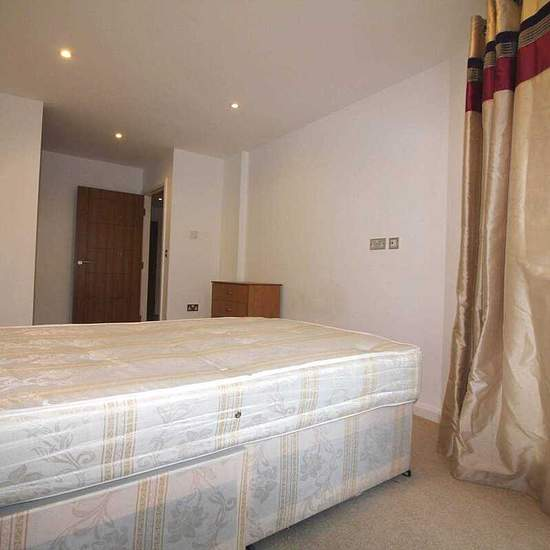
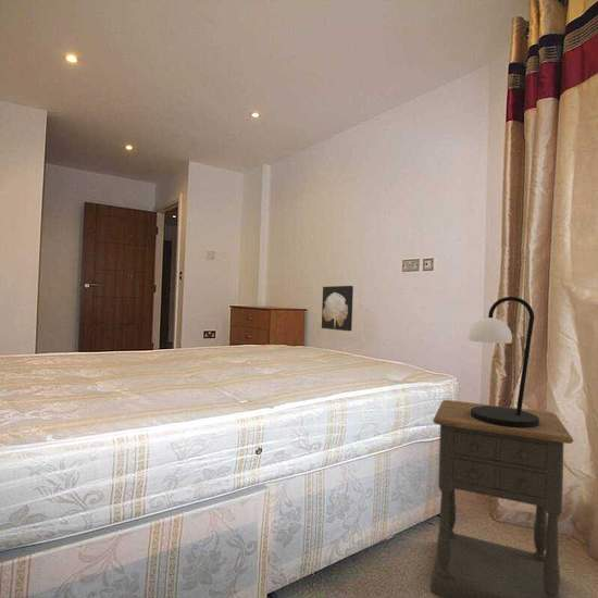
+ wall art (336, 308)
+ nightstand (495, 496)
+ table lamp (504, 342)
